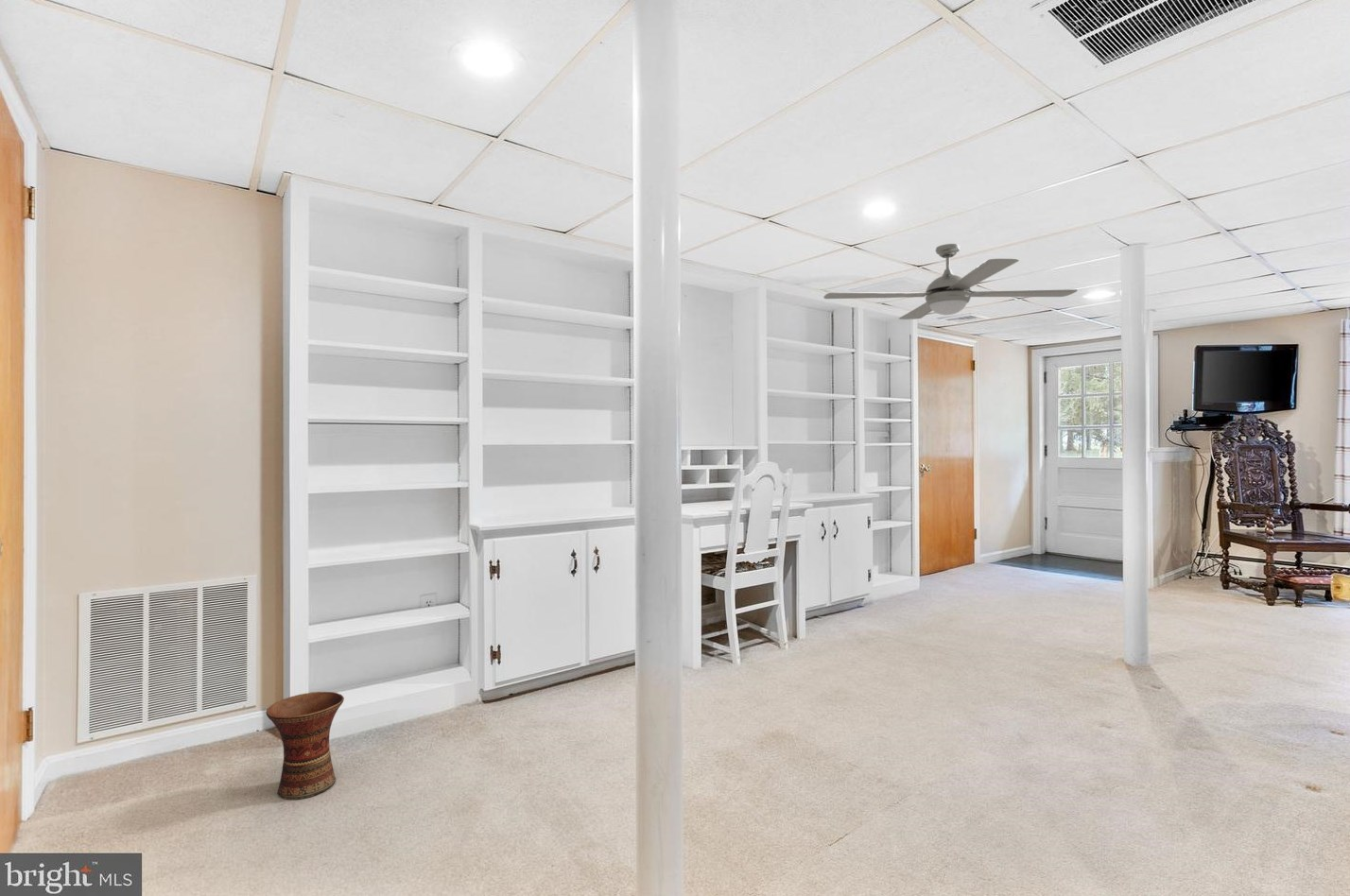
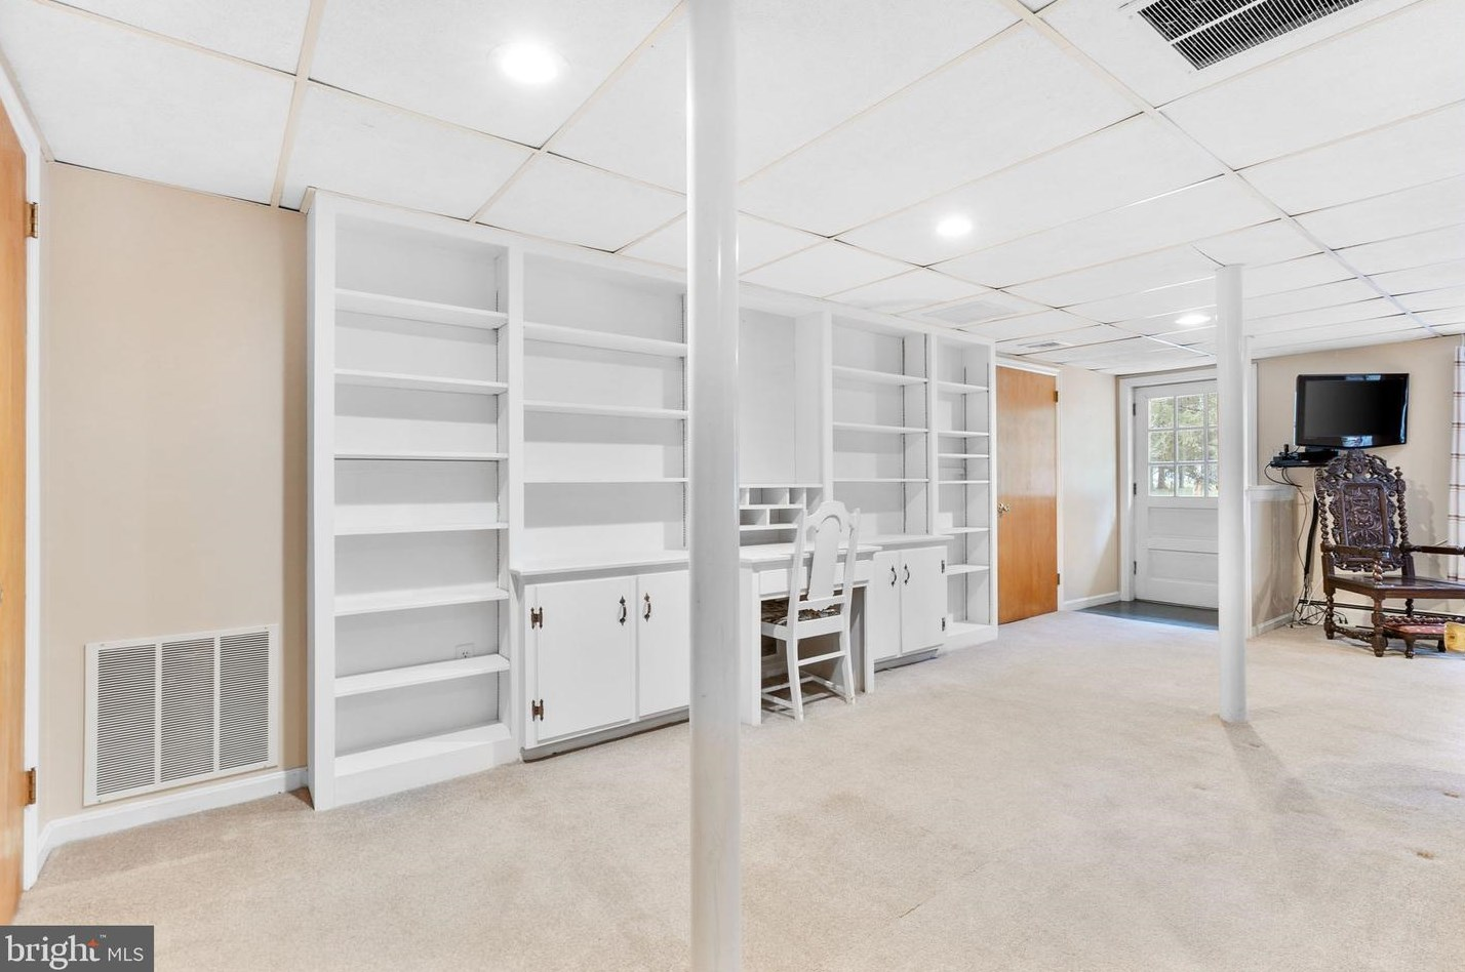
- vase (305, 744)
- electric fan (947, 281)
